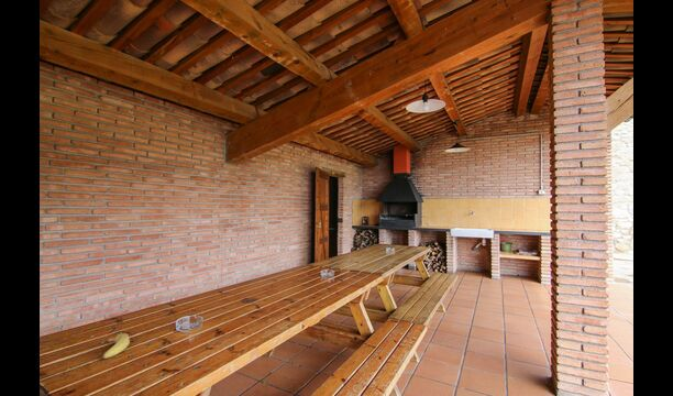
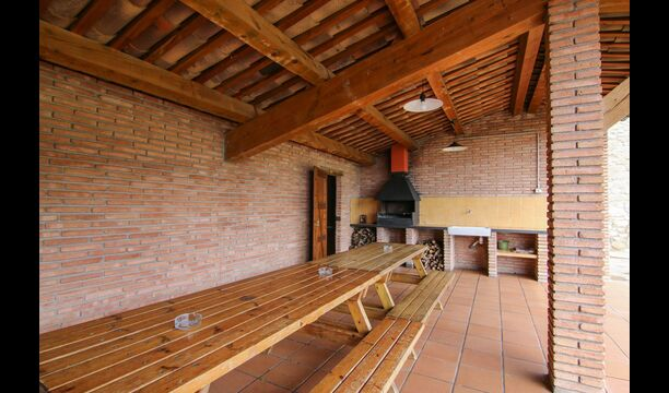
- banana (114, 344)
